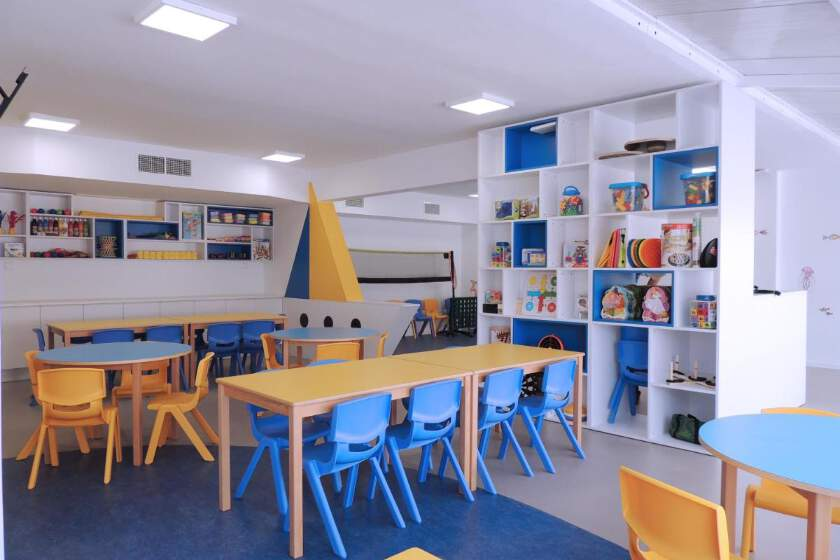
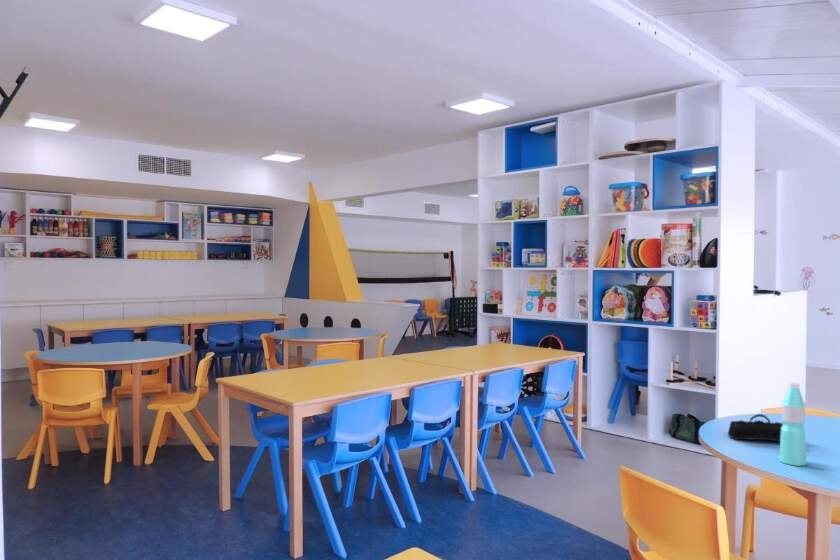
+ water bottle (793, 422)
+ pencil case (758, 426)
